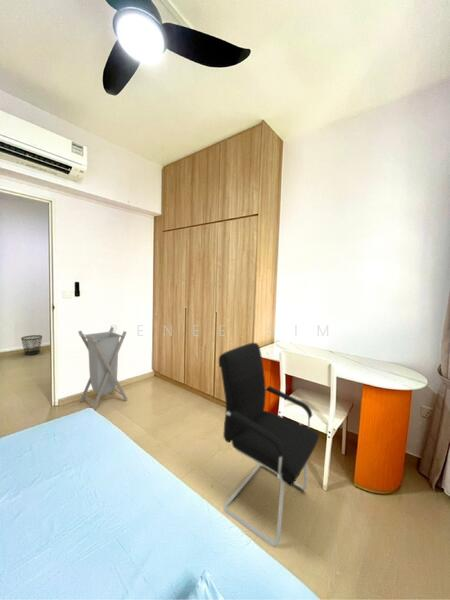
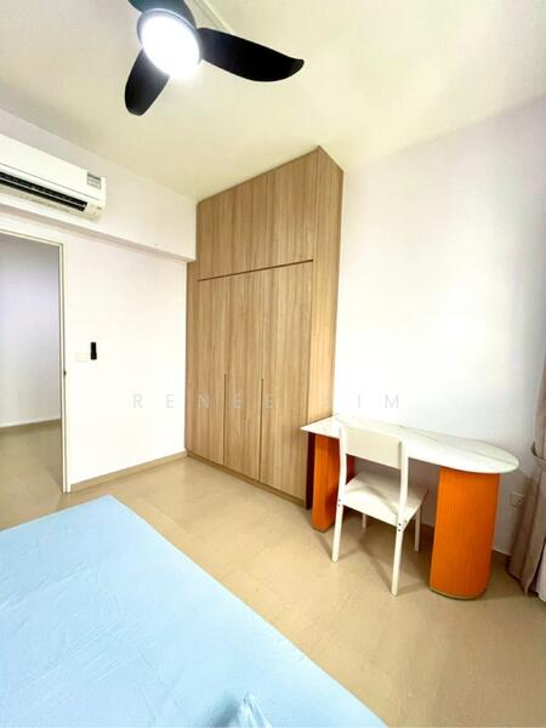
- office chair (267, 427)
- laundry hamper (103, 366)
- wastebasket (32, 345)
